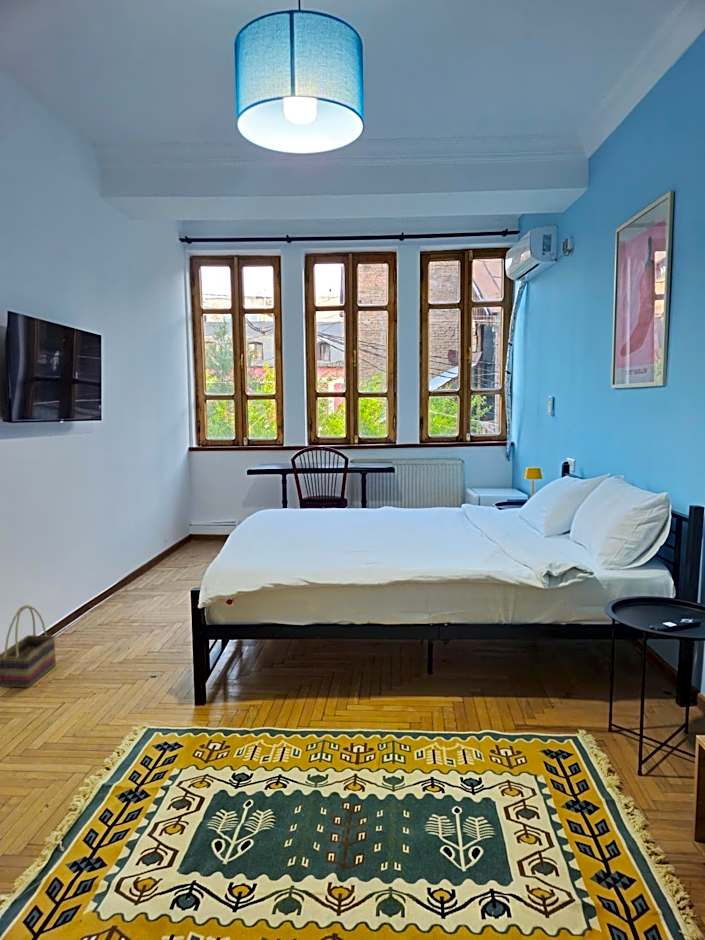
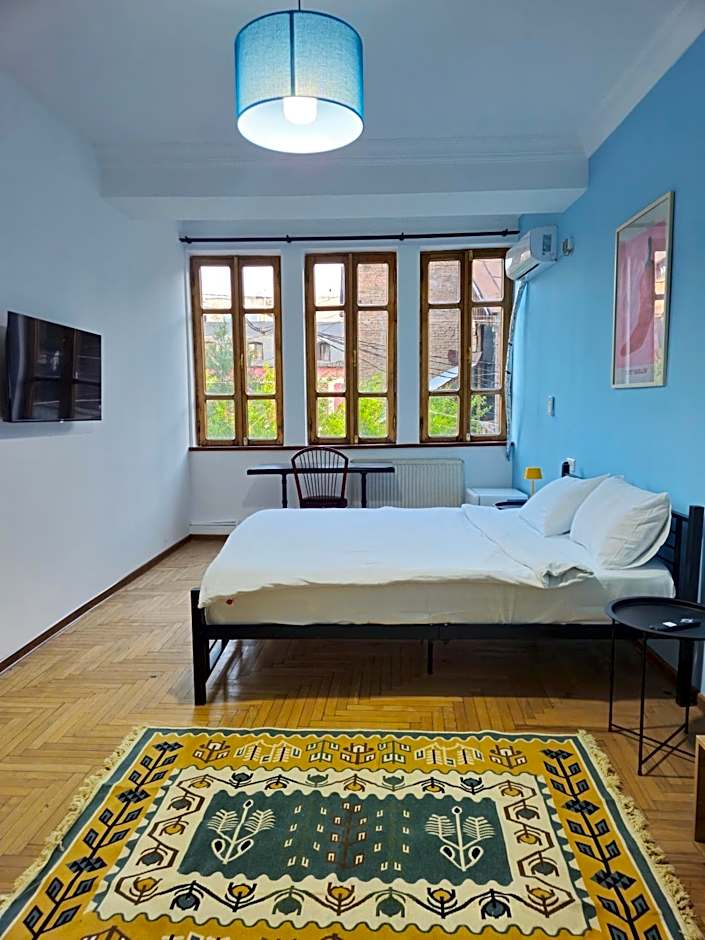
- basket (27, 641)
